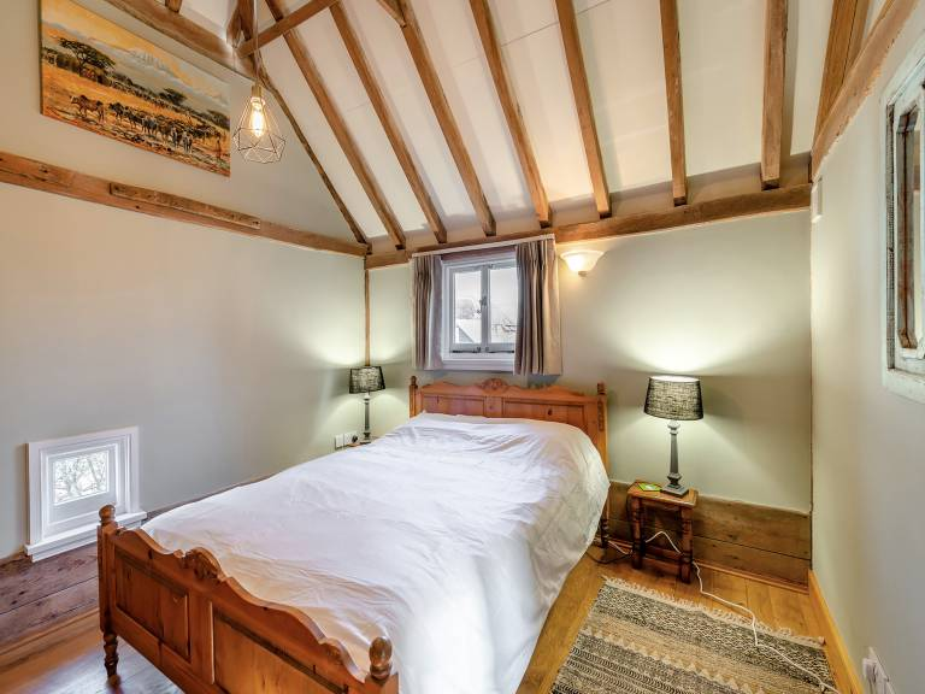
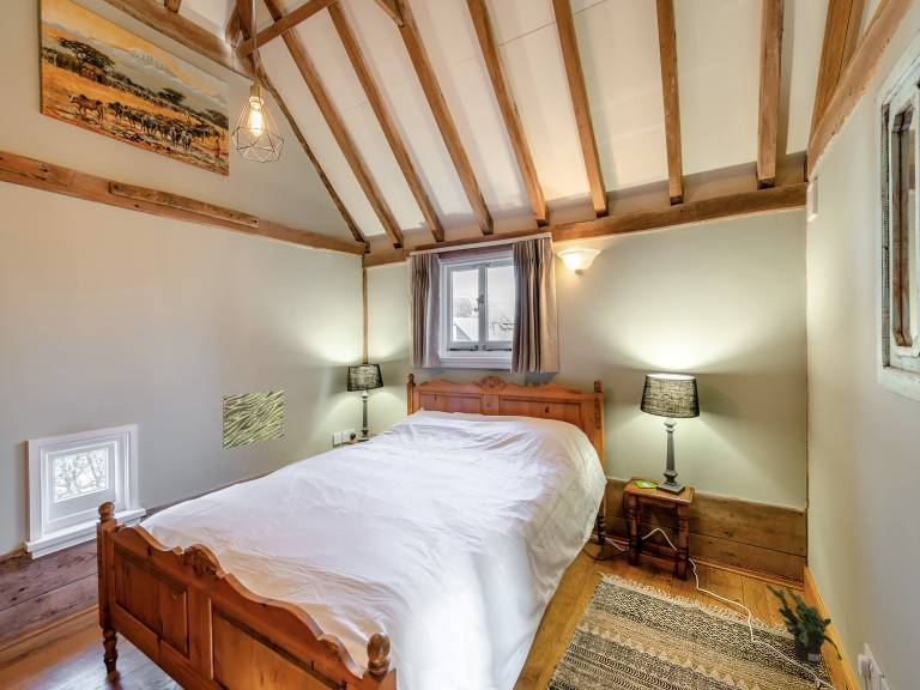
+ potted plant (799, 628)
+ wall art (255, 417)
